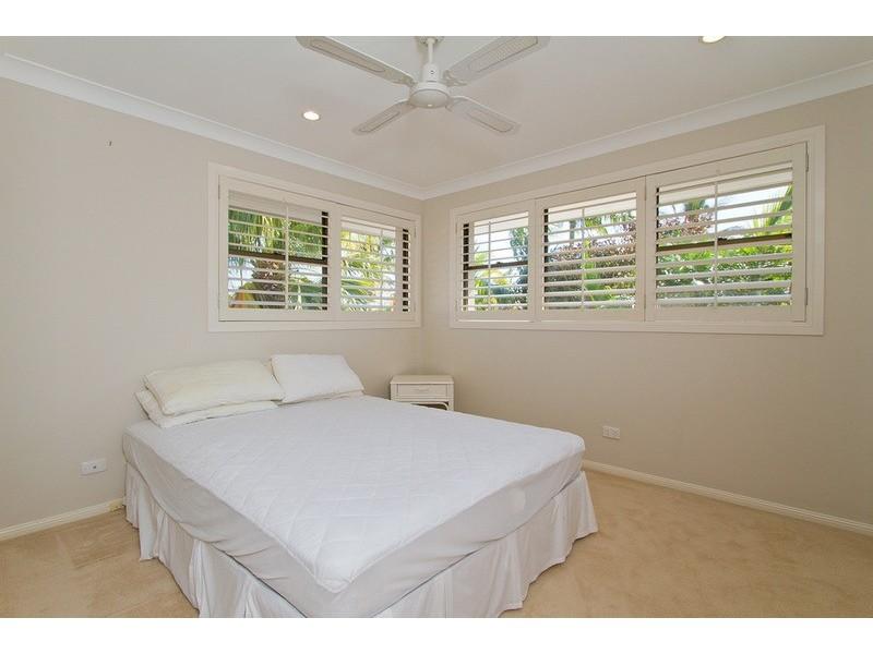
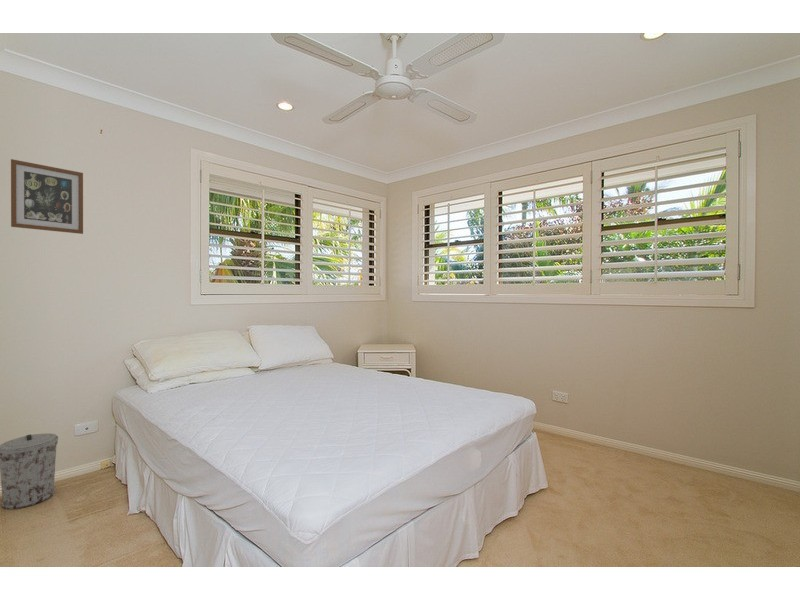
+ wall art (48, 198)
+ trash can (29, 467)
